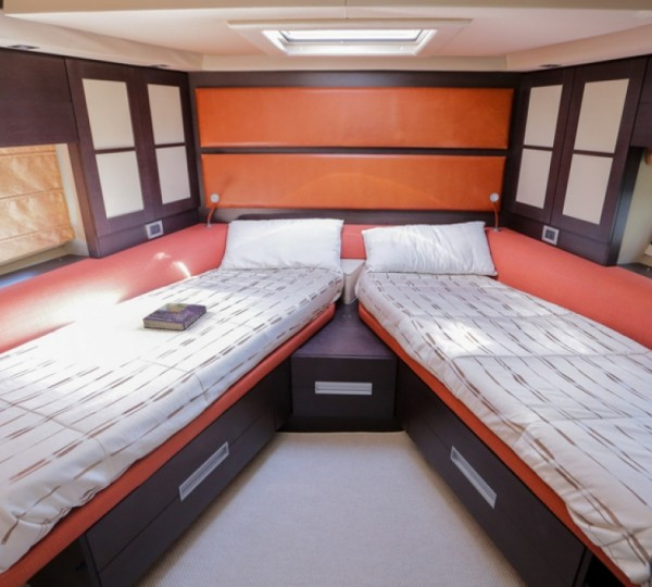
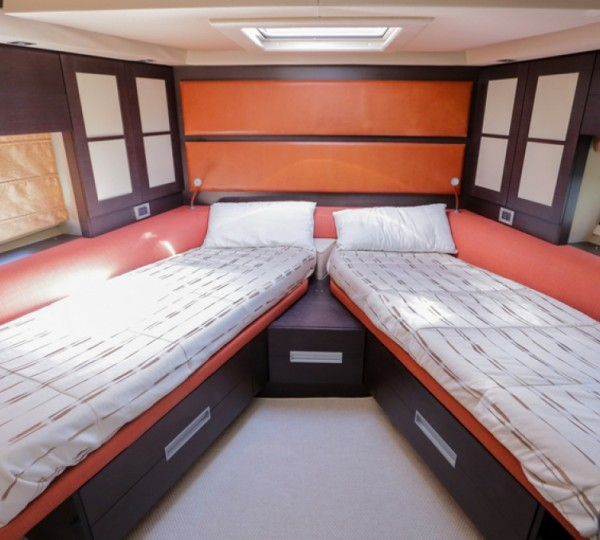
- book (176, 314)
